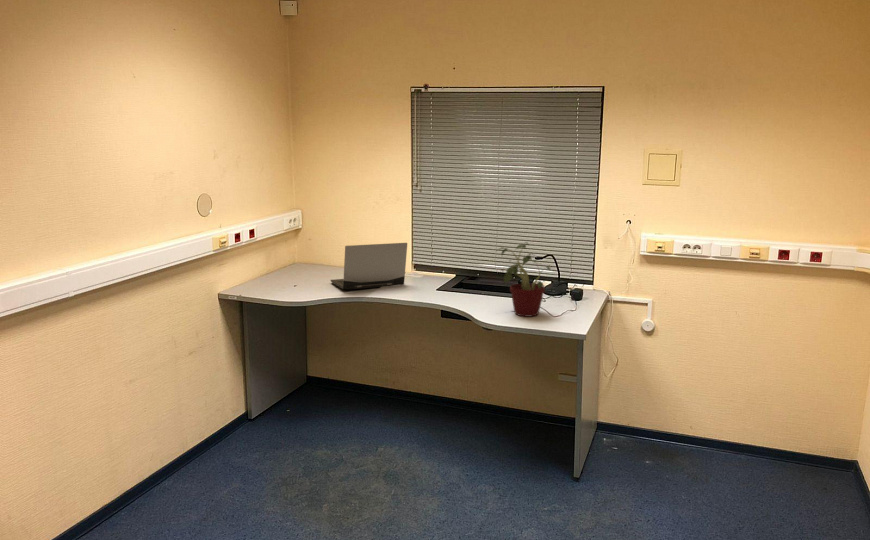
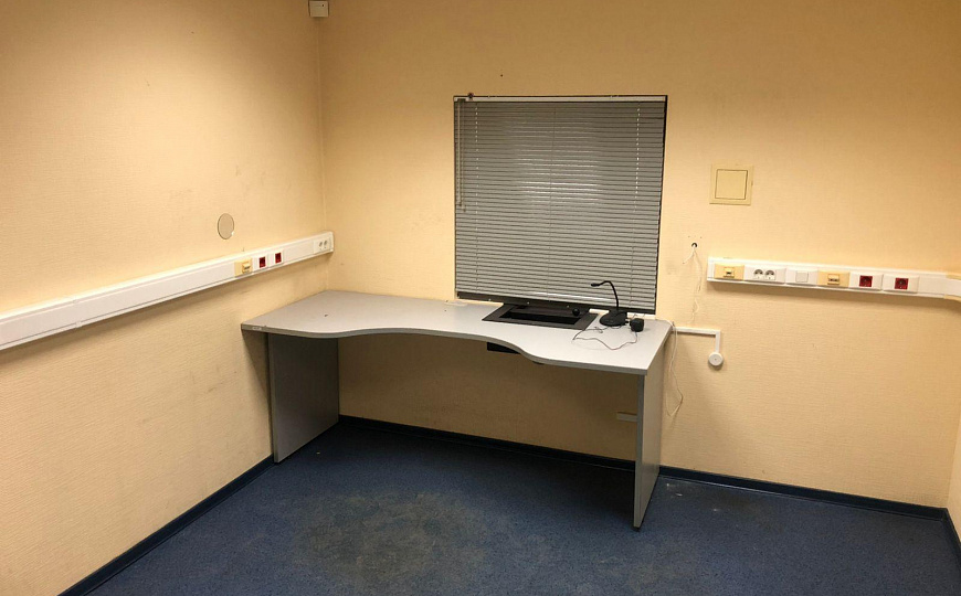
- laptop computer (368, 263)
- potted plant (522, 279)
